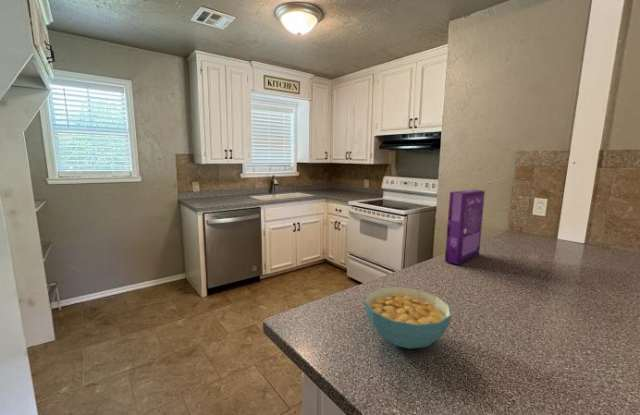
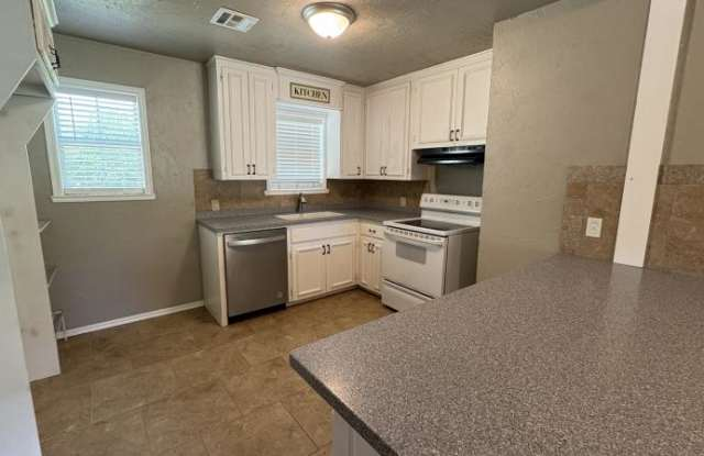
- cereal bowl (405, 322)
- cereal box (465, 224)
